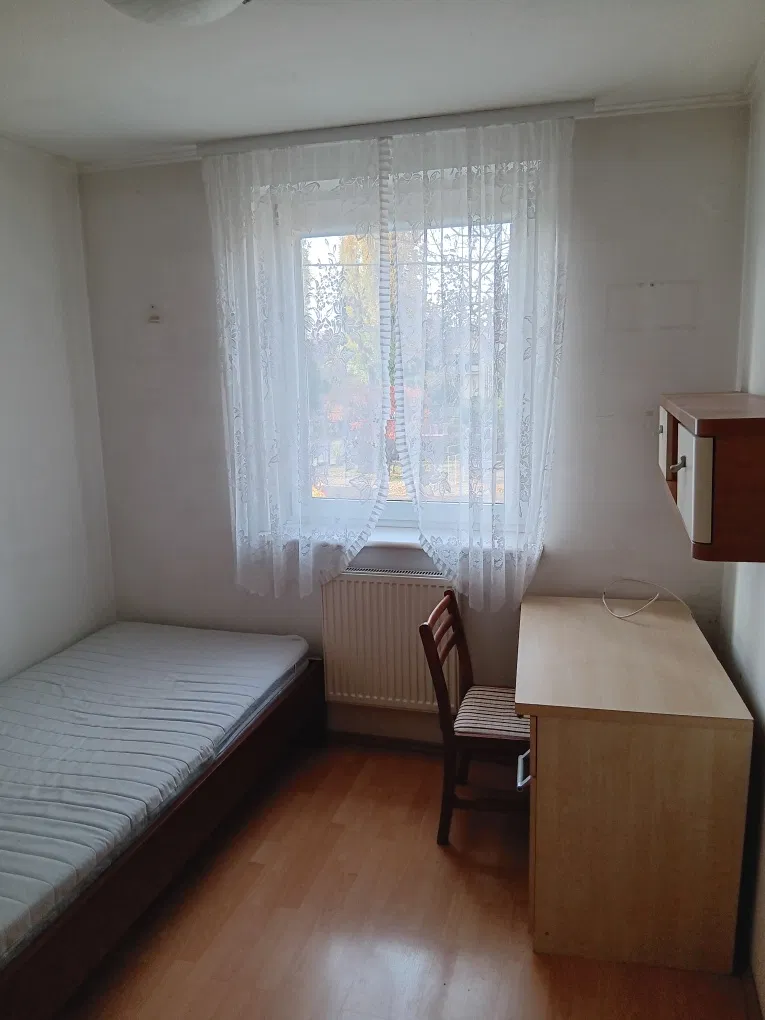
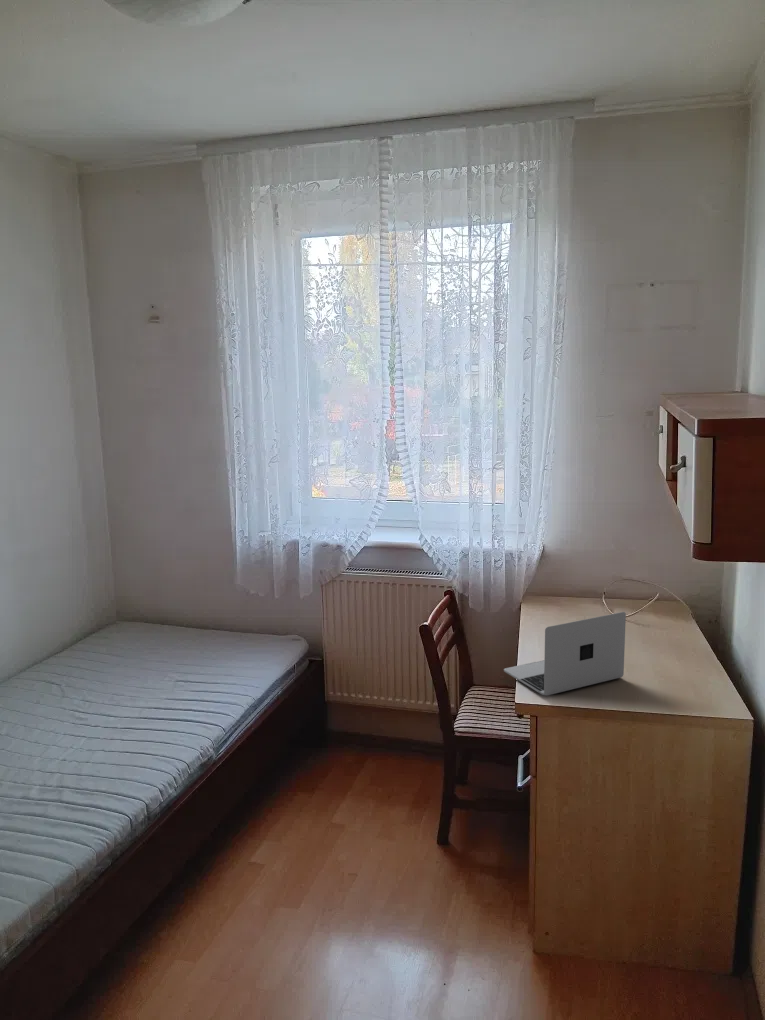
+ laptop (563, 642)
